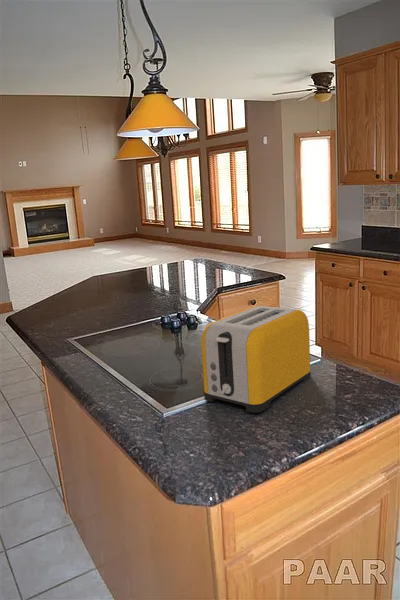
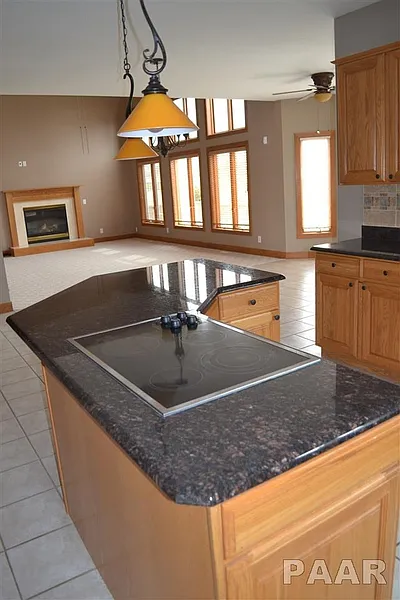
- toaster (255, 353)
